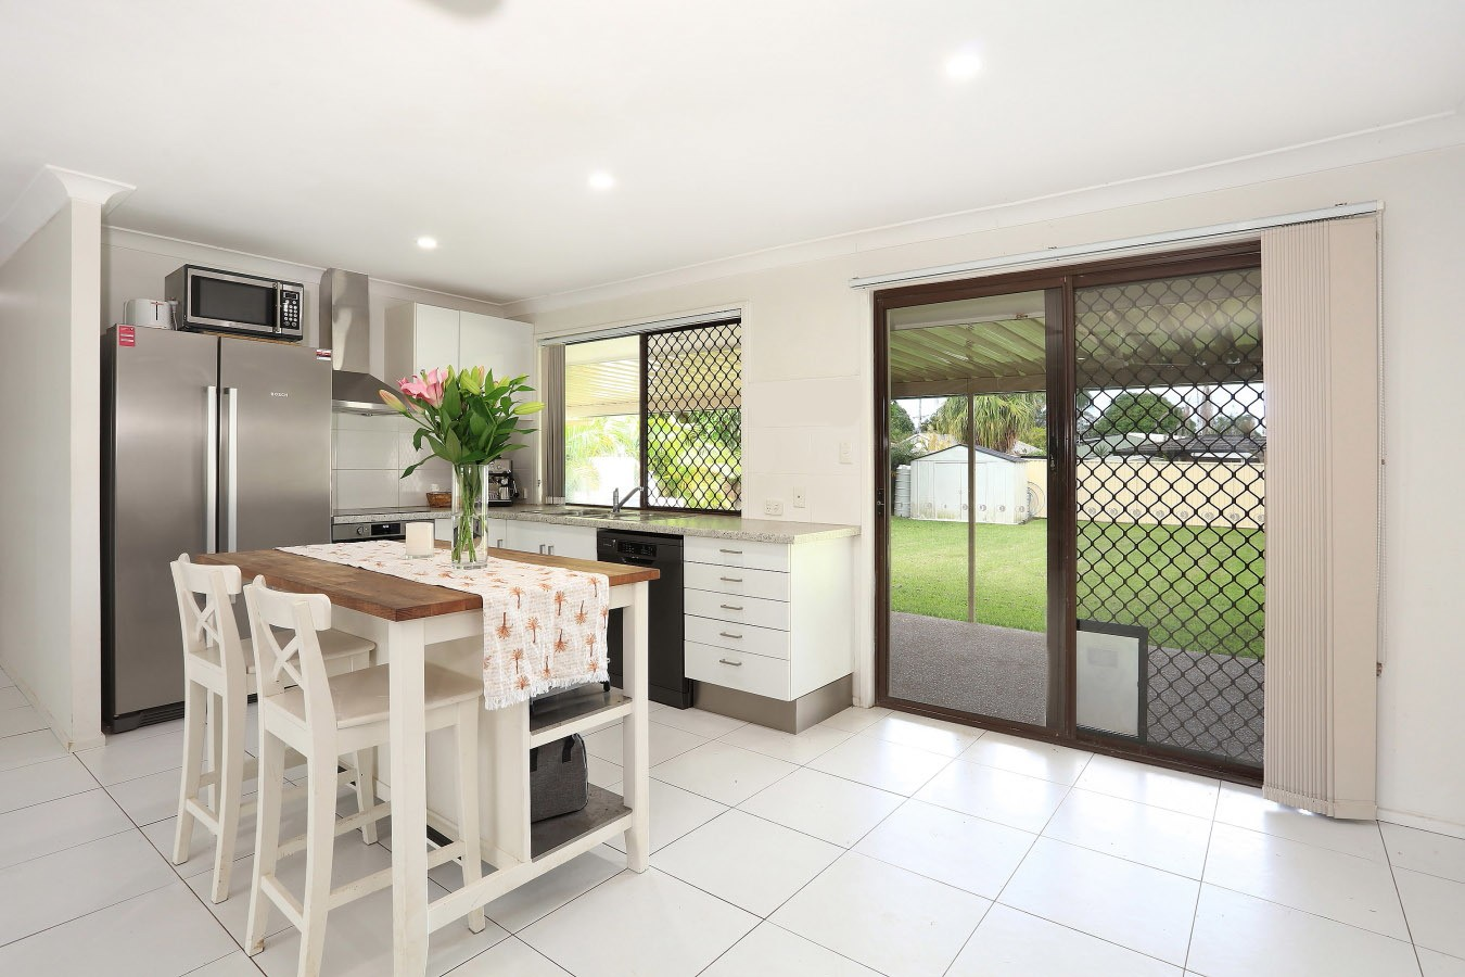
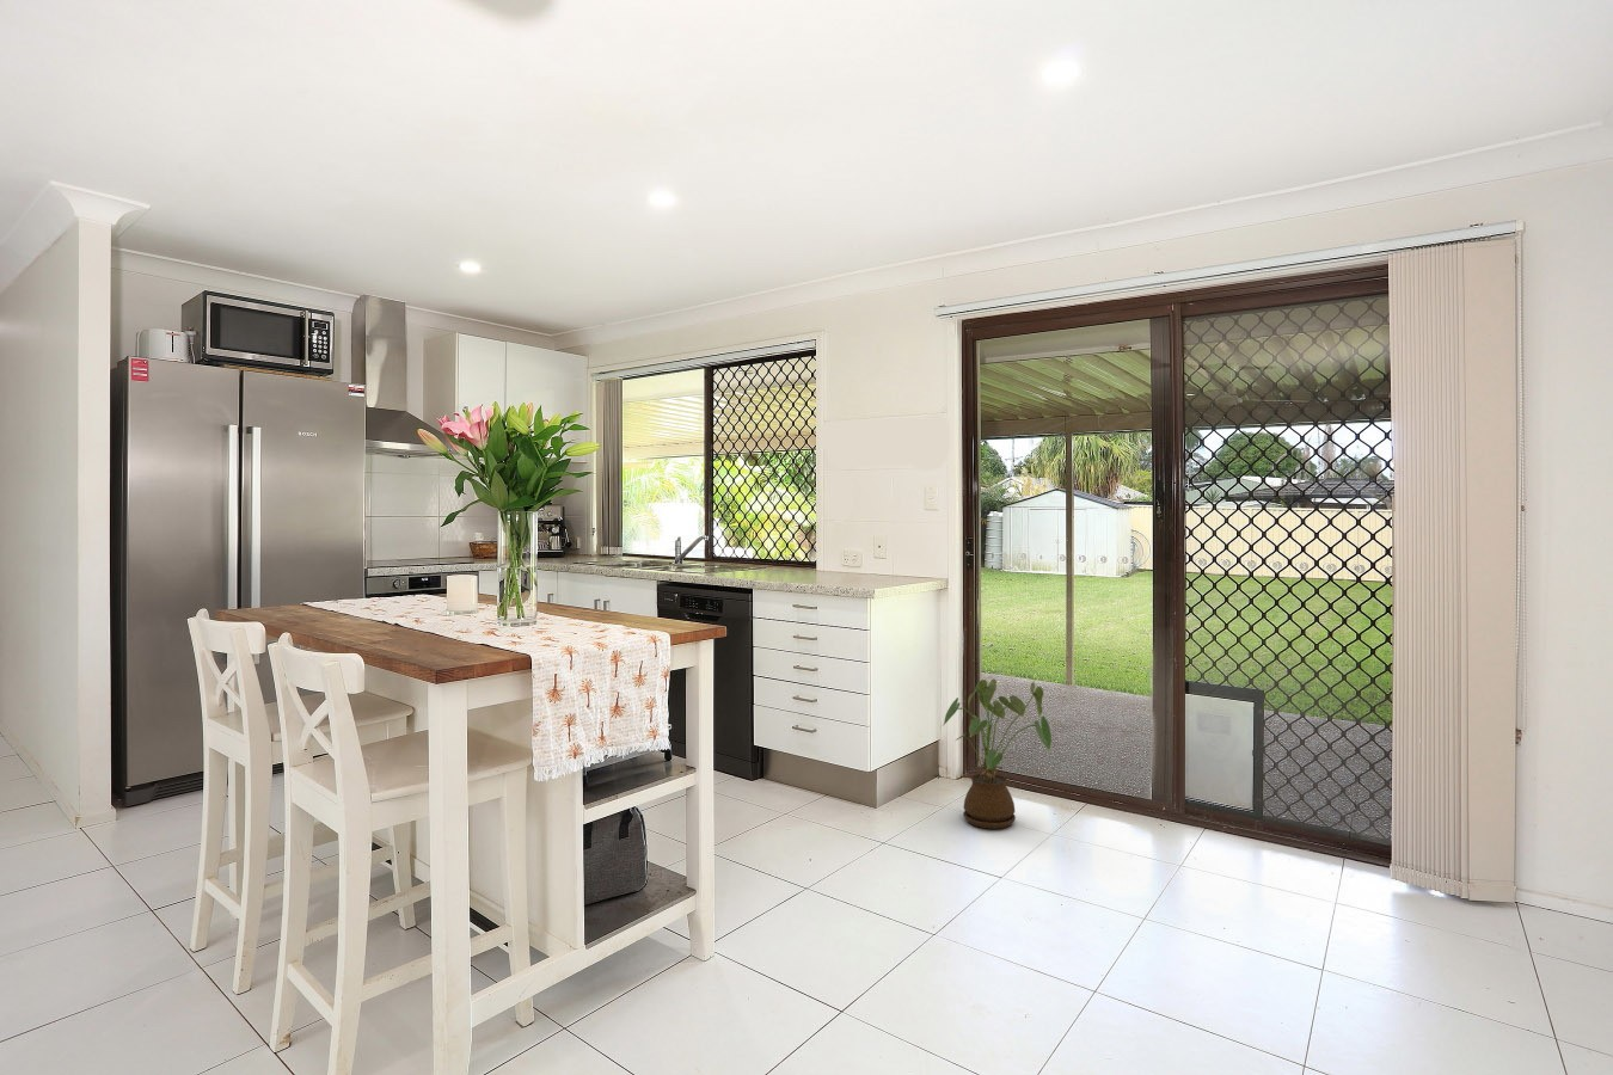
+ house plant (999, 753)
